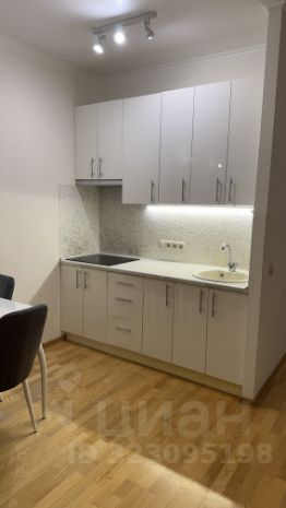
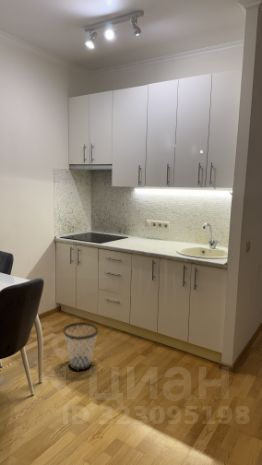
+ wastebasket (80, 346)
